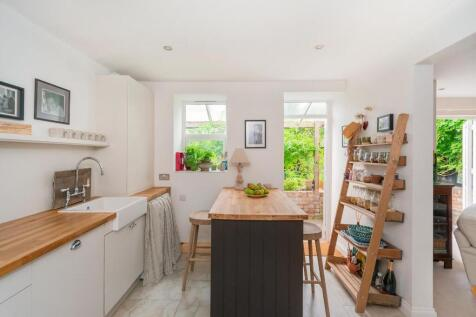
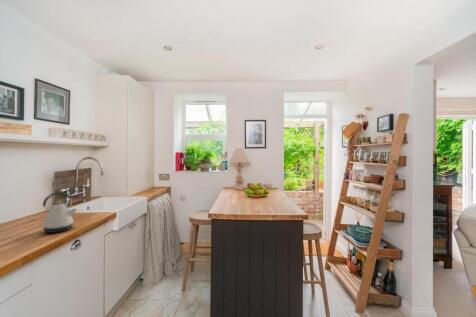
+ kettle (59, 211)
